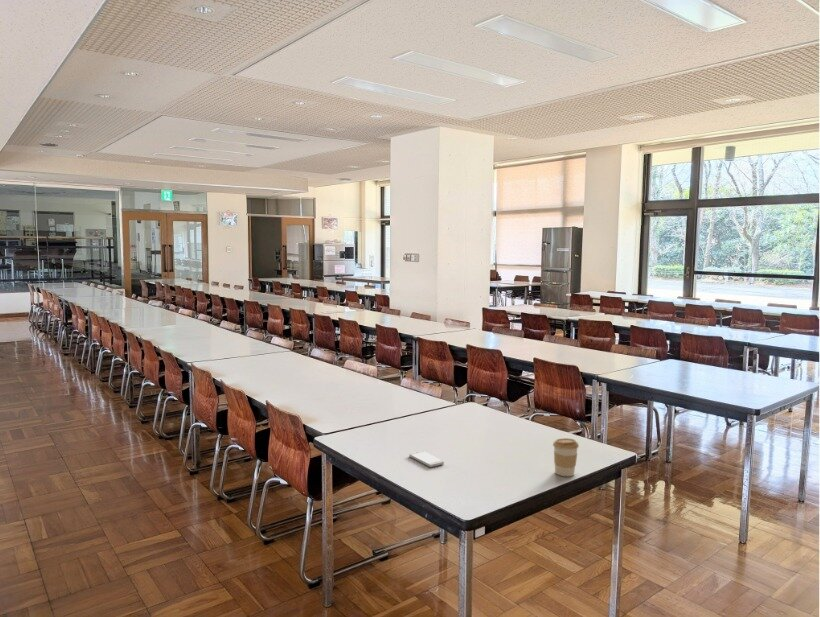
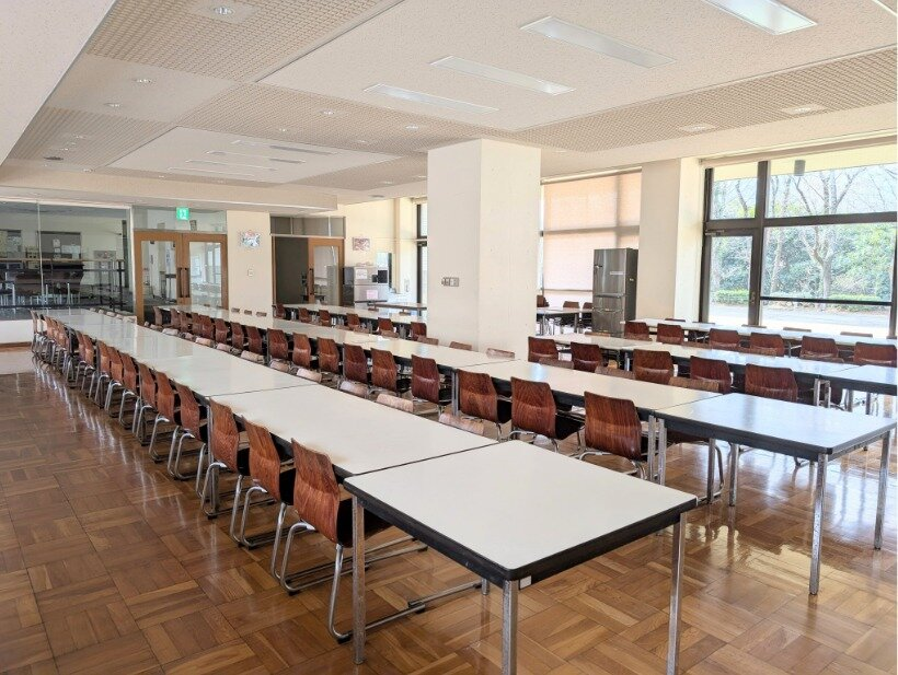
- smartphone (426, 458)
- coffee cup (565, 456)
